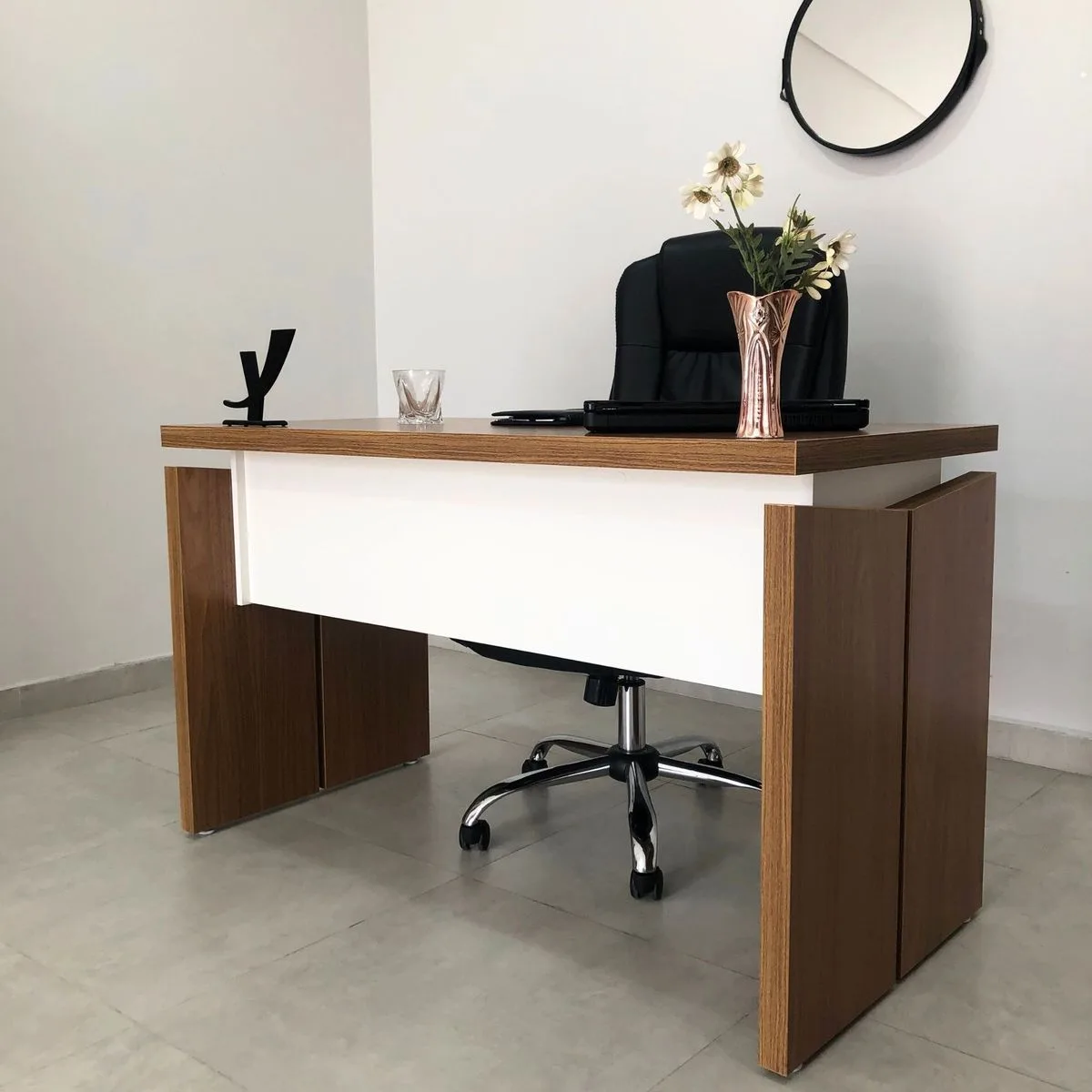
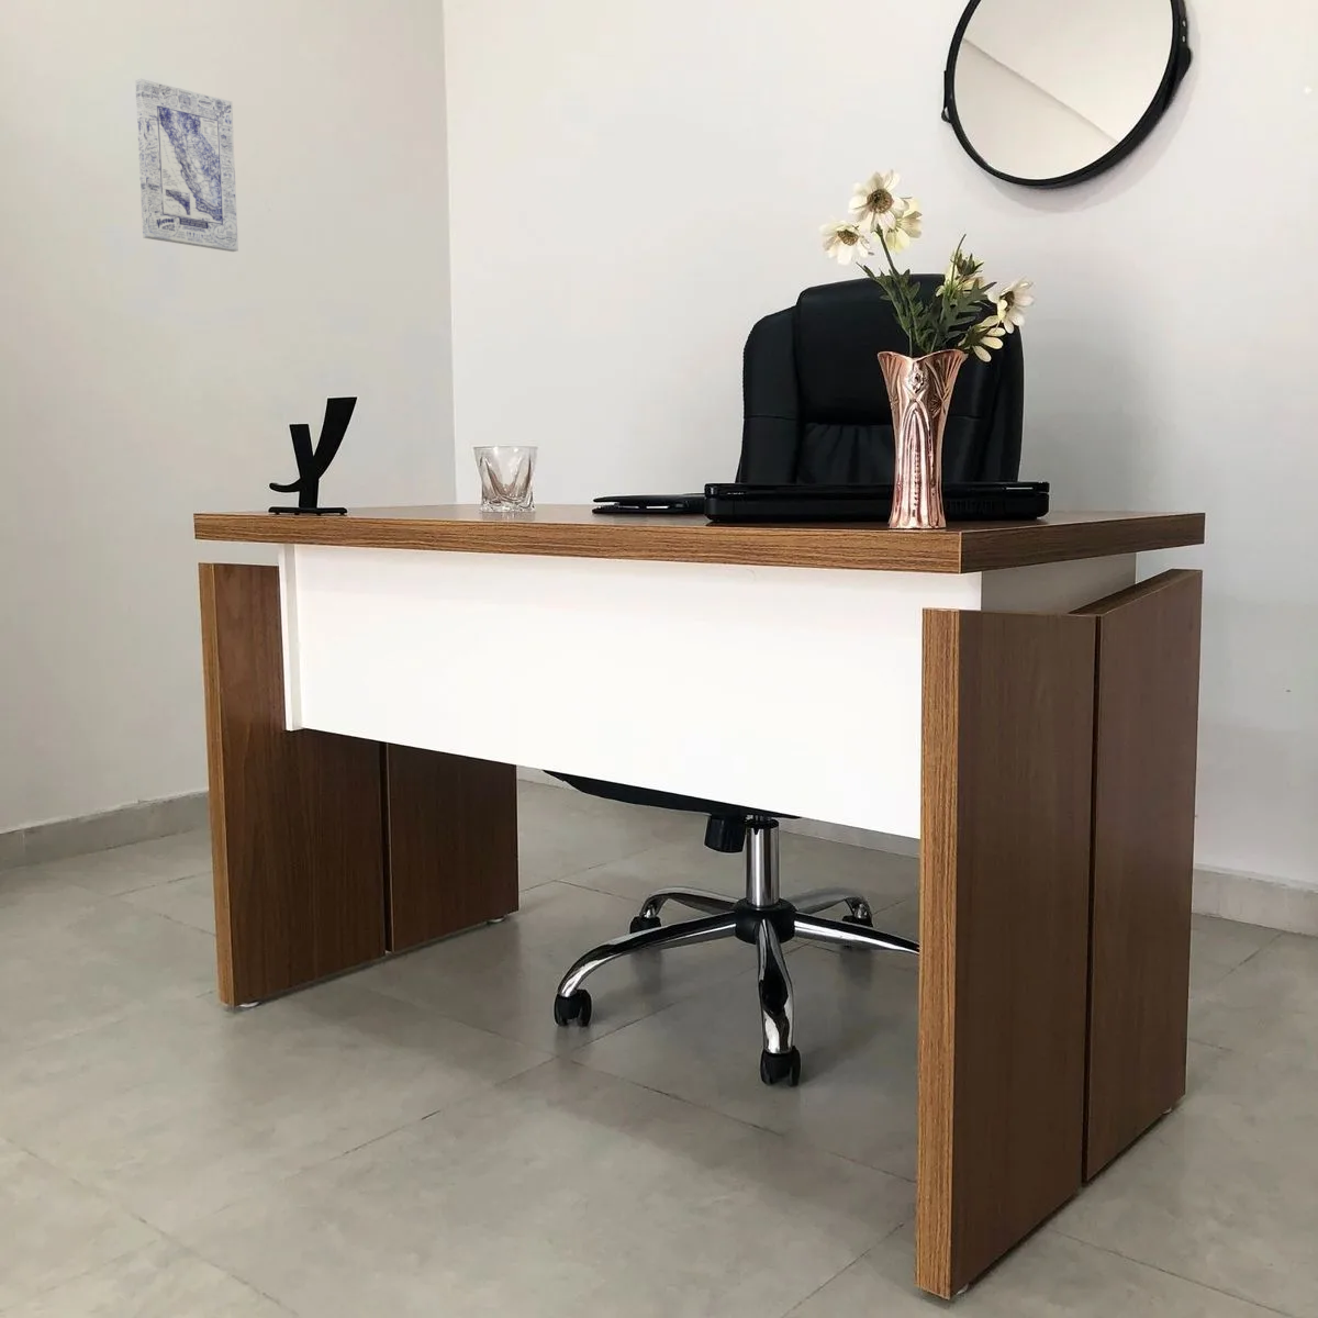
+ wall art (188, 168)
